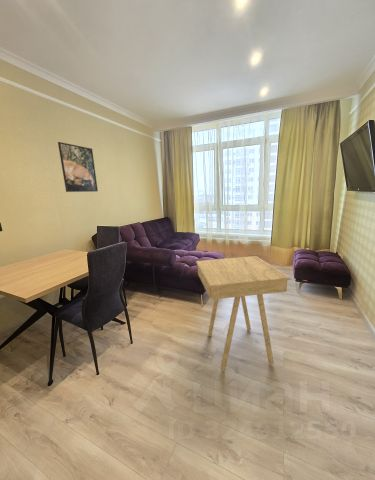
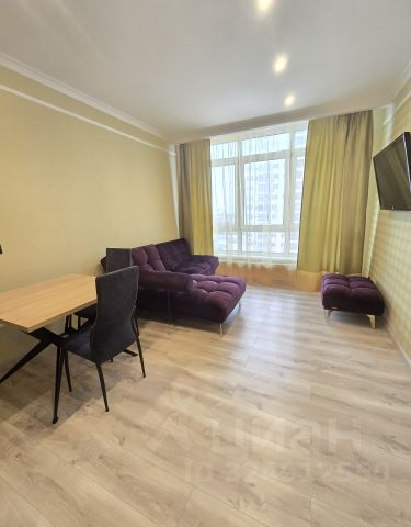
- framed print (79, 169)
- side table (236, 310)
